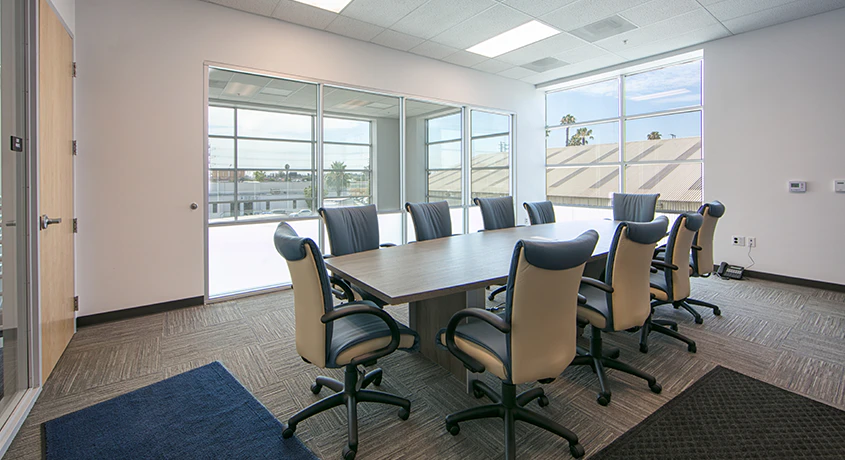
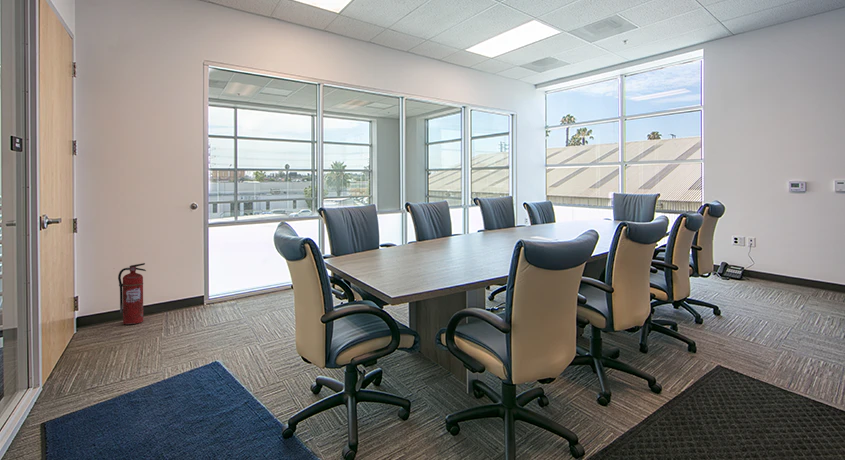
+ fire extinguisher (132, 293)
